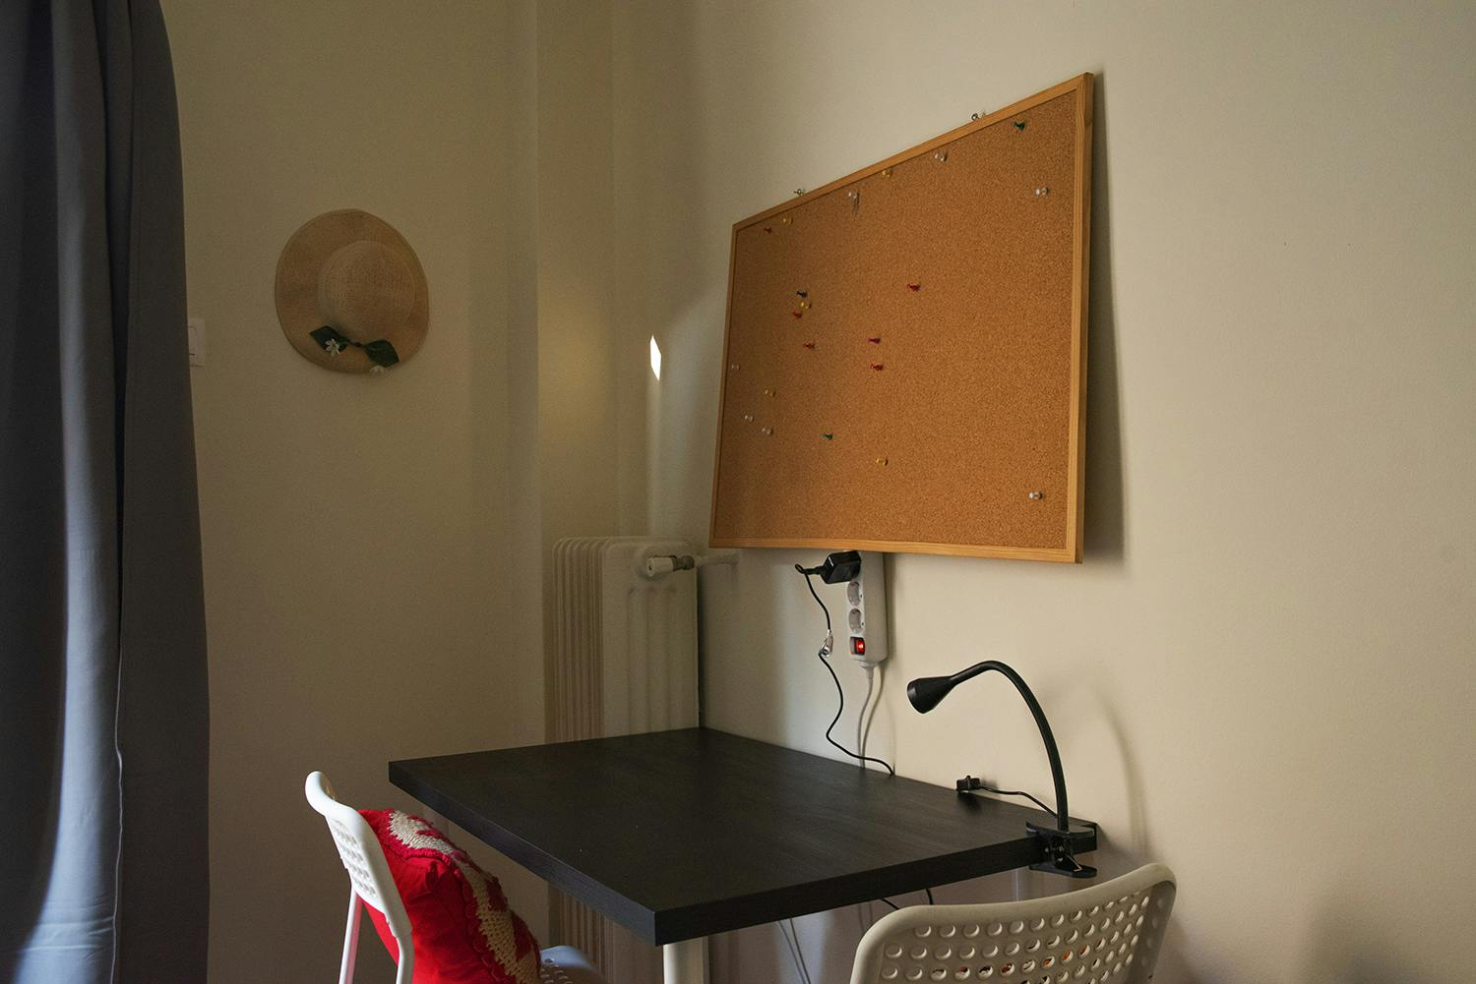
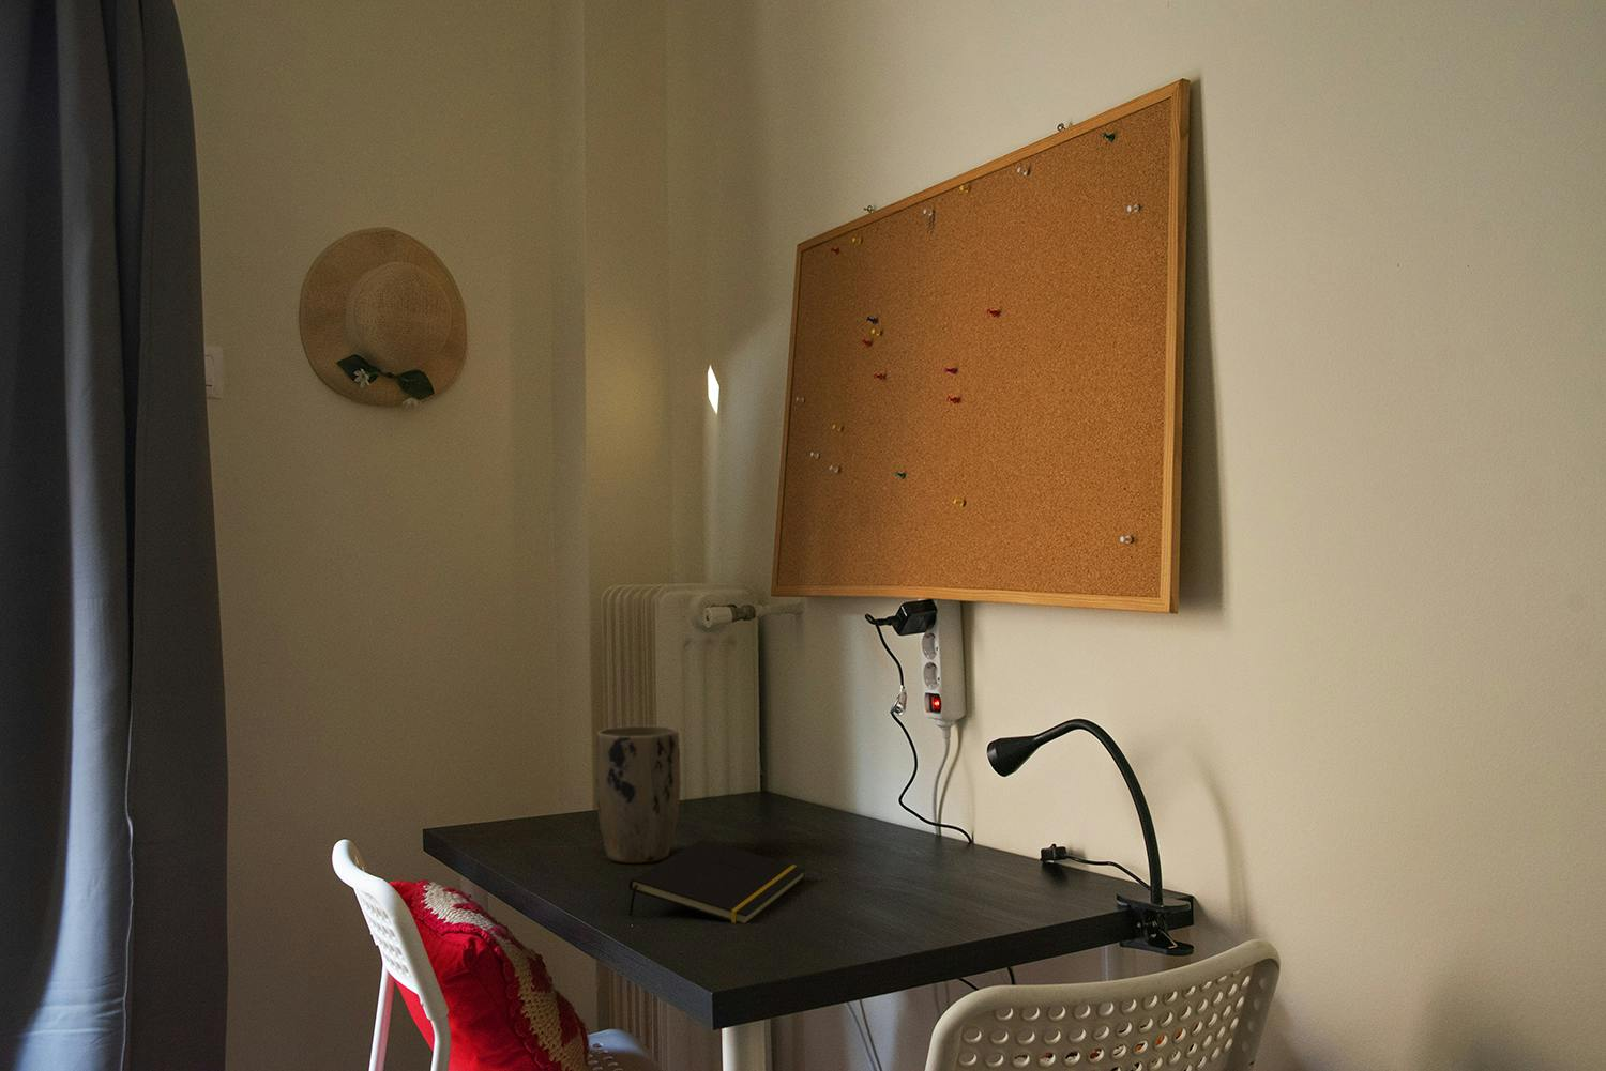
+ plant pot (637, 792)
+ notepad (721, 879)
